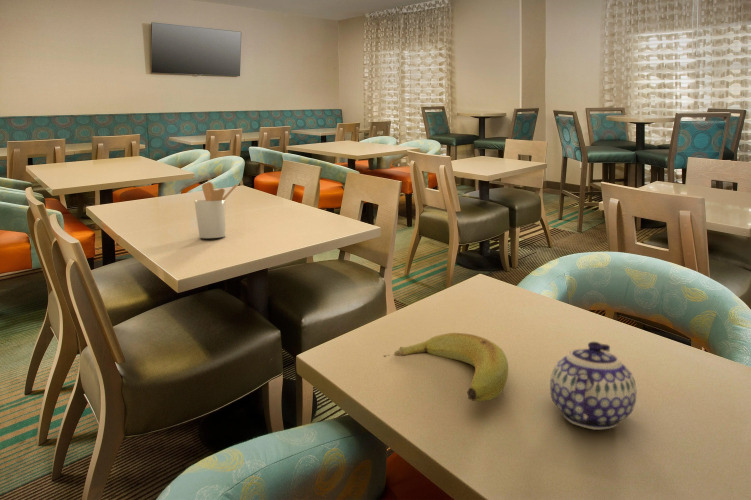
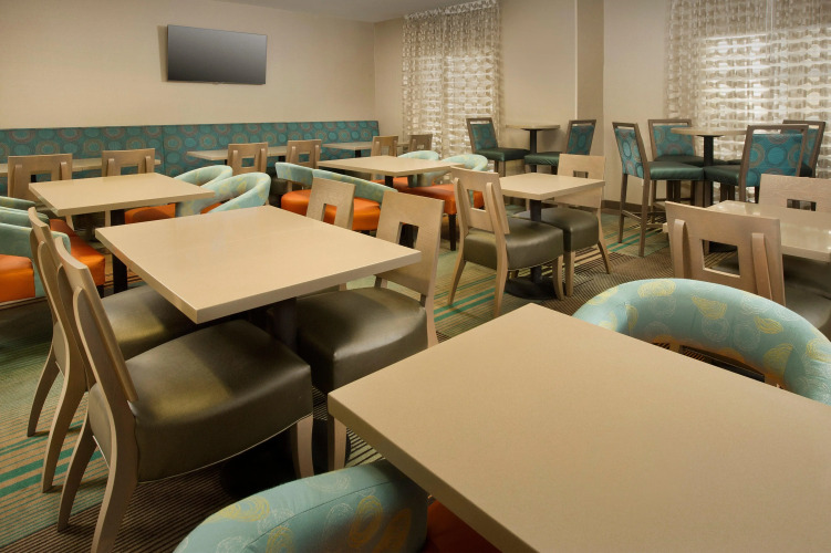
- teapot (592, 380)
- banana (442, 356)
- utensil holder (218, 209)
